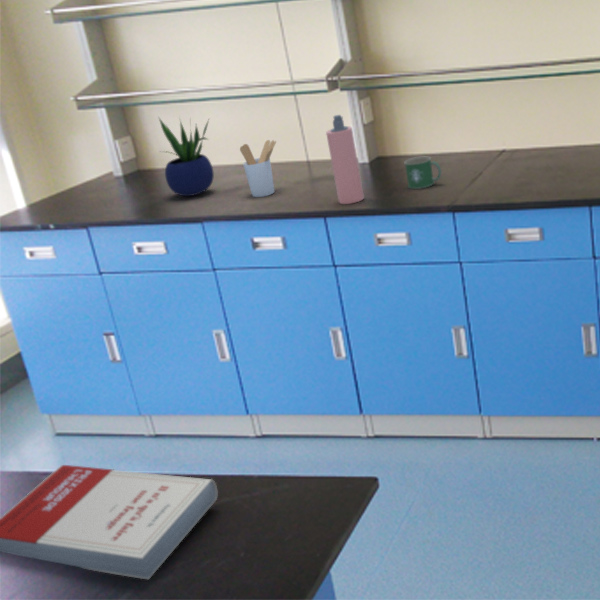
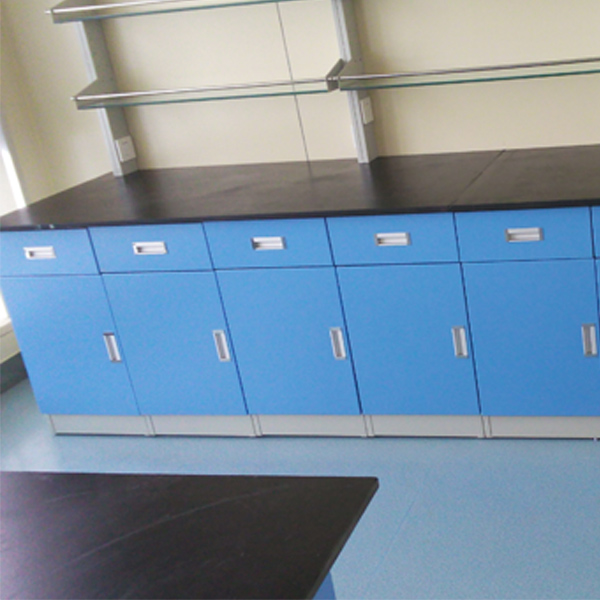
- utensil holder (263, 167)
- book (101, 515)
- mug (423, 172)
- potted plant (188, 153)
- spray bottle (344, 158)
